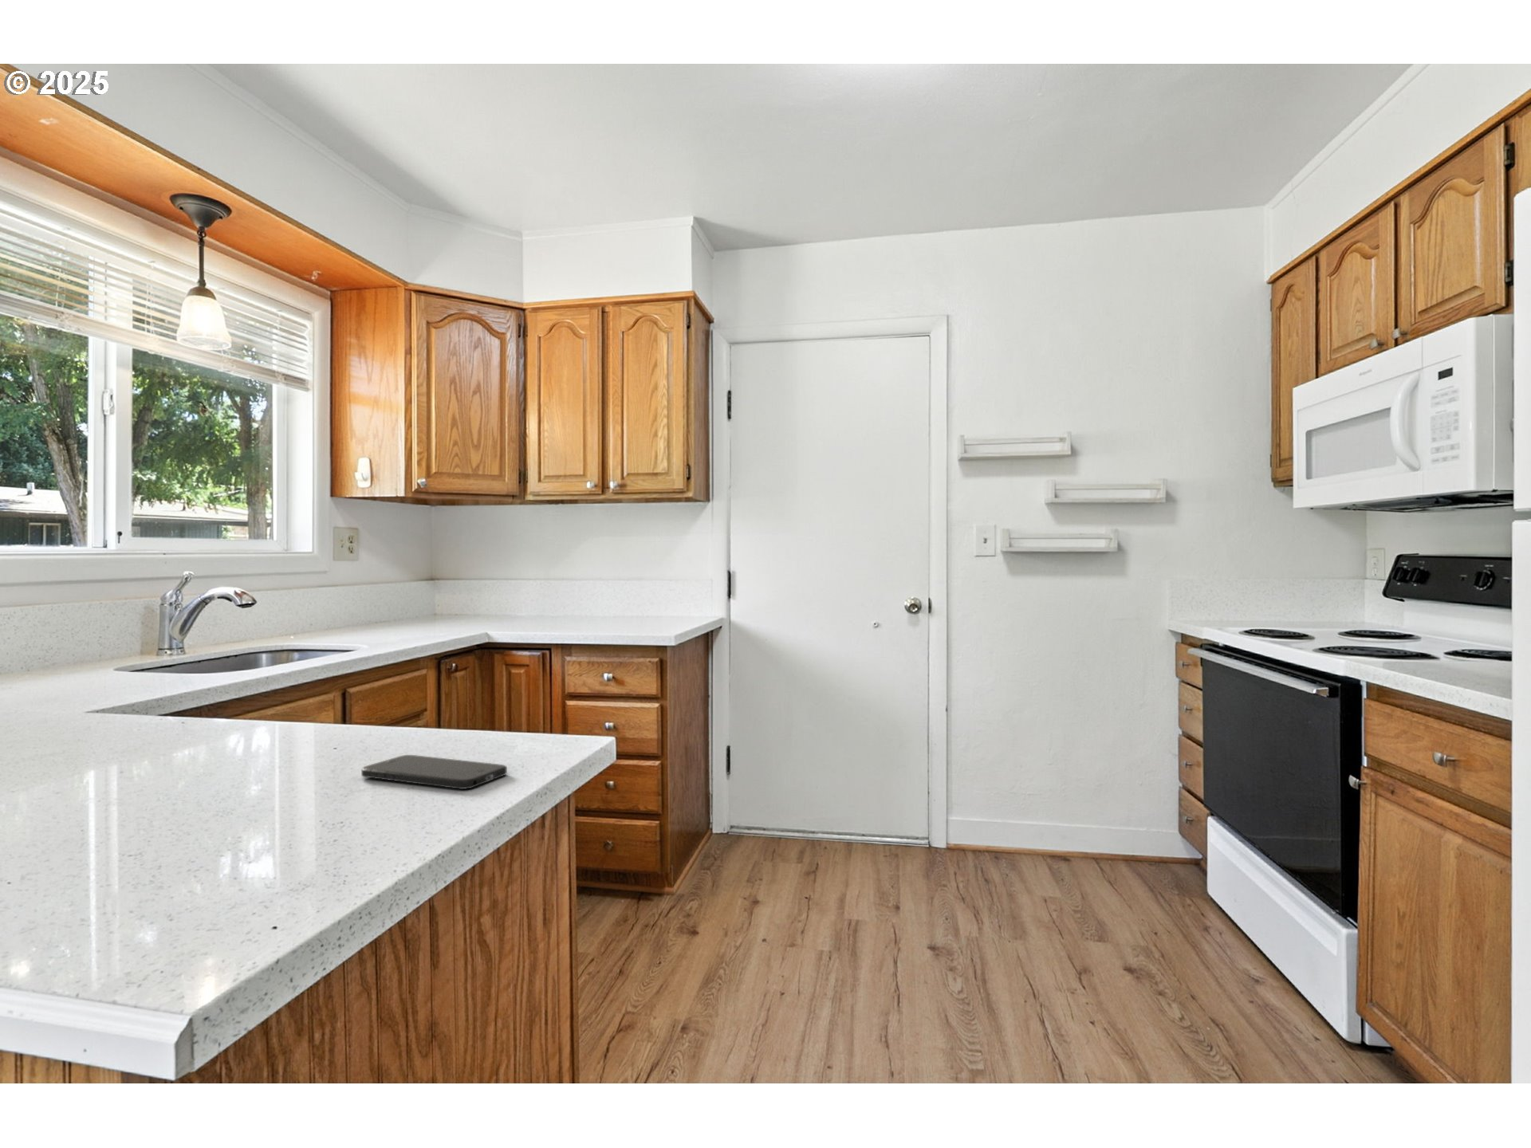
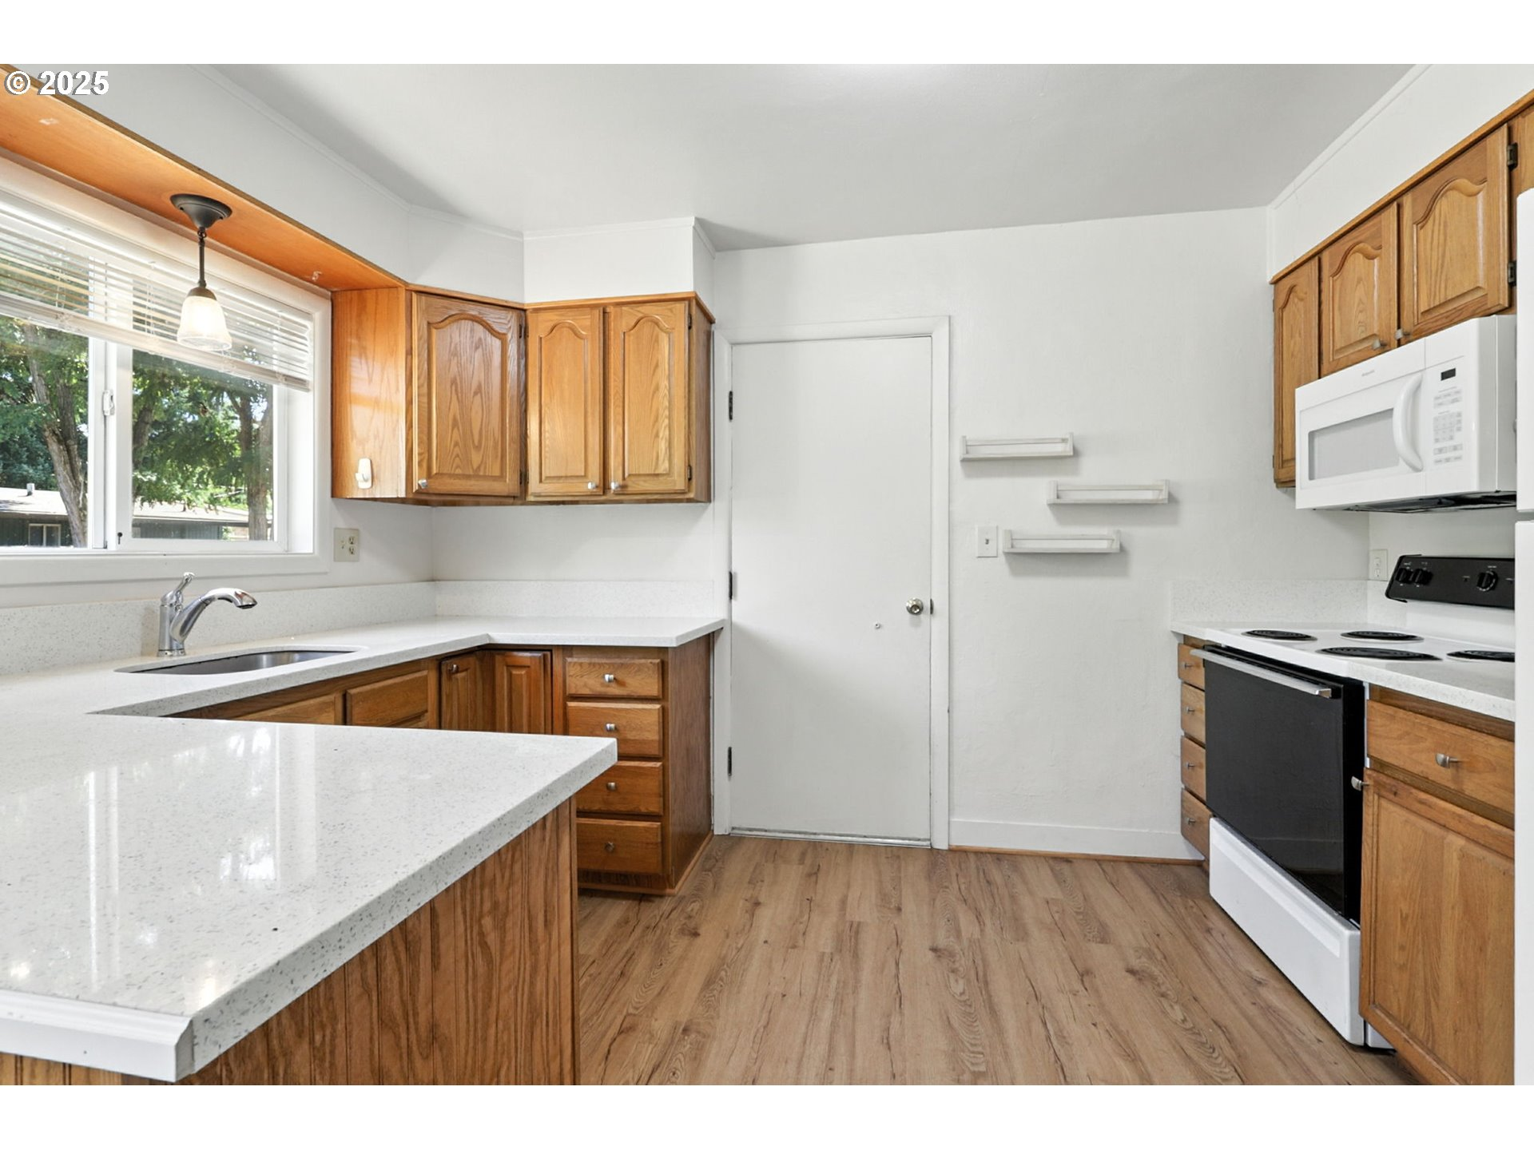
- smartphone (434, 771)
